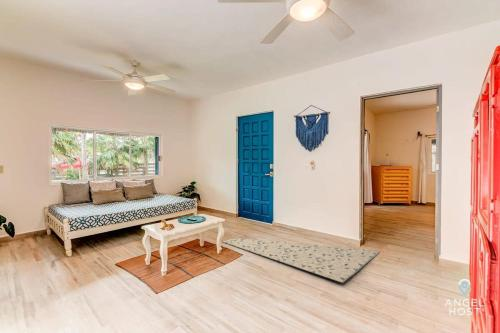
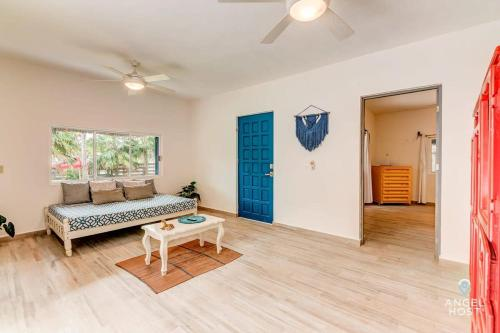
- rug (296, 246)
